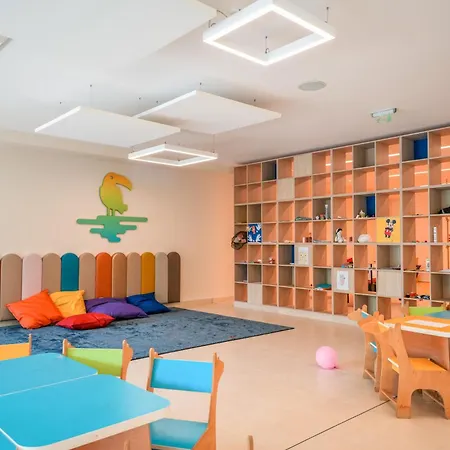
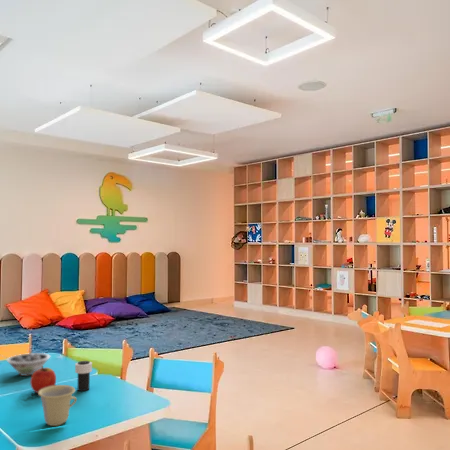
+ bowl (21, 360)
+ apple (43, 379)
+ cup (56, 406)
+ cup (83, 375)
